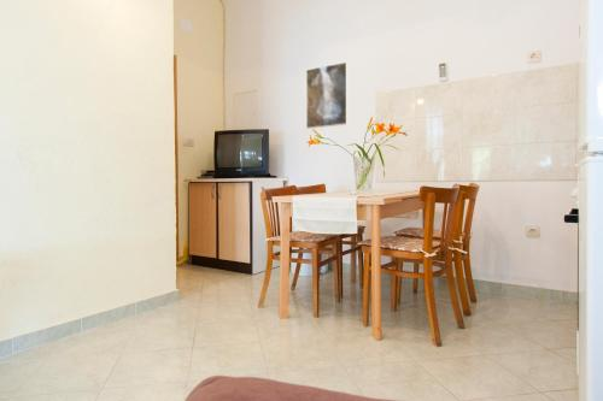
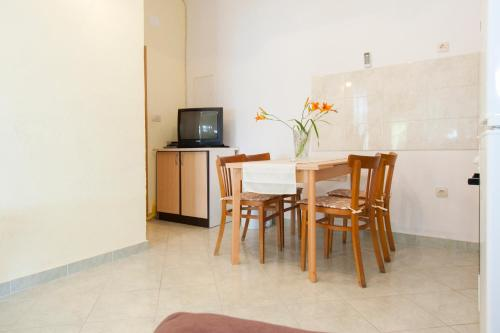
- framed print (326, 96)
